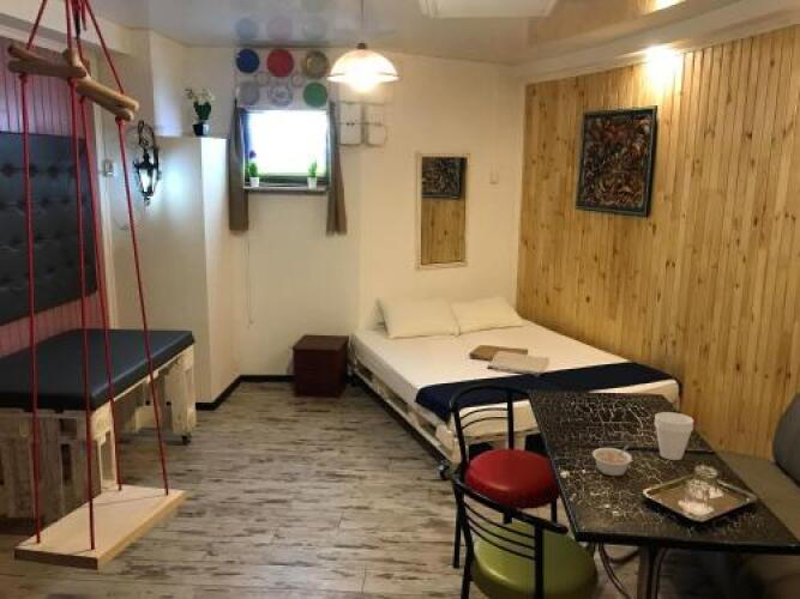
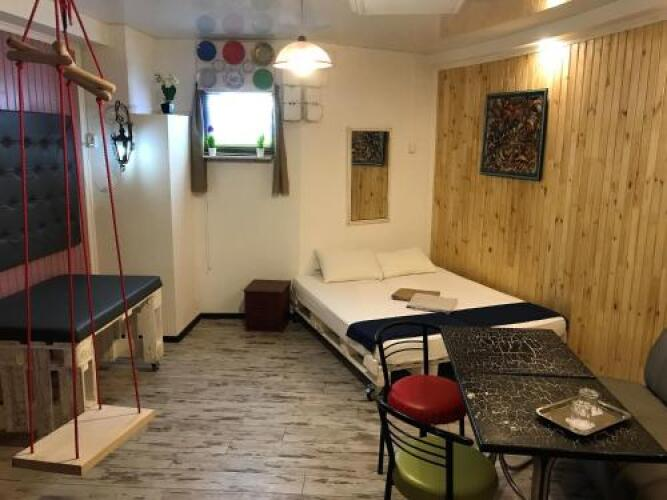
- legume (612, 460)
- cup (672, 436)
